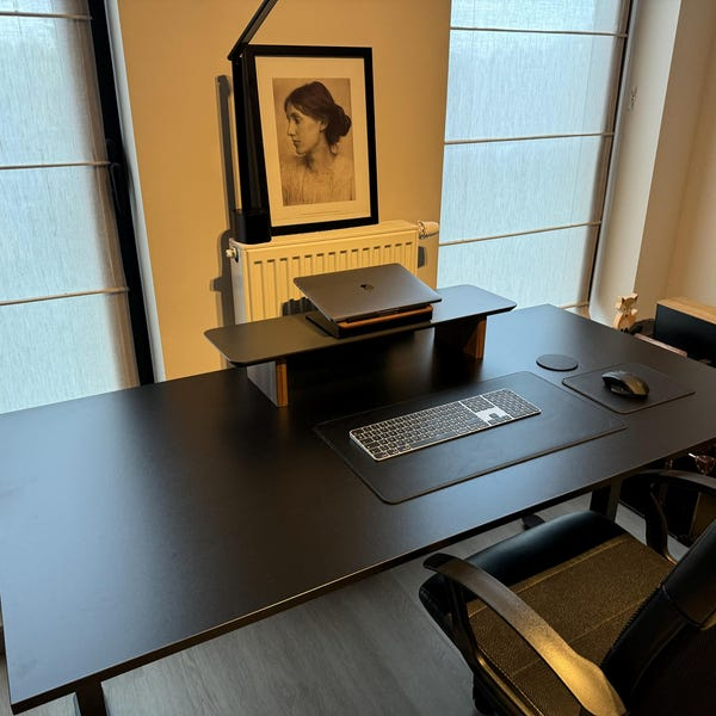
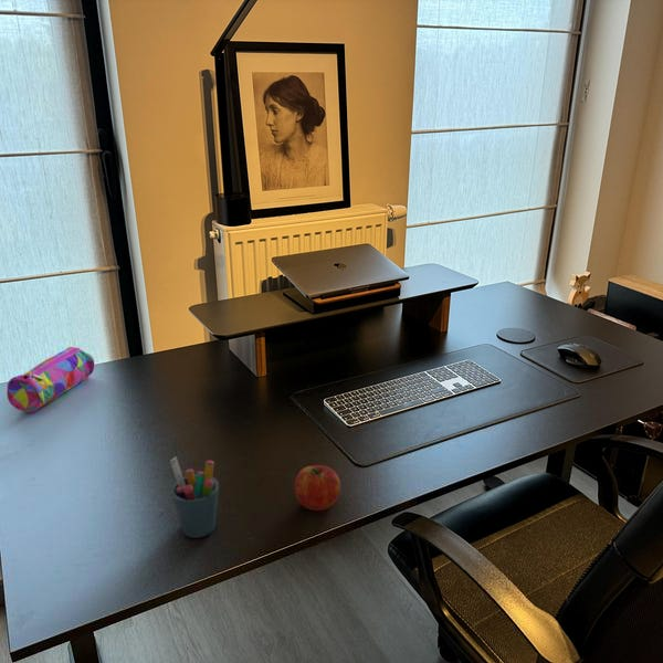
+ pencil case (52, 376)
+ fruit (317, 485)
+ pen holder (196, 496)
